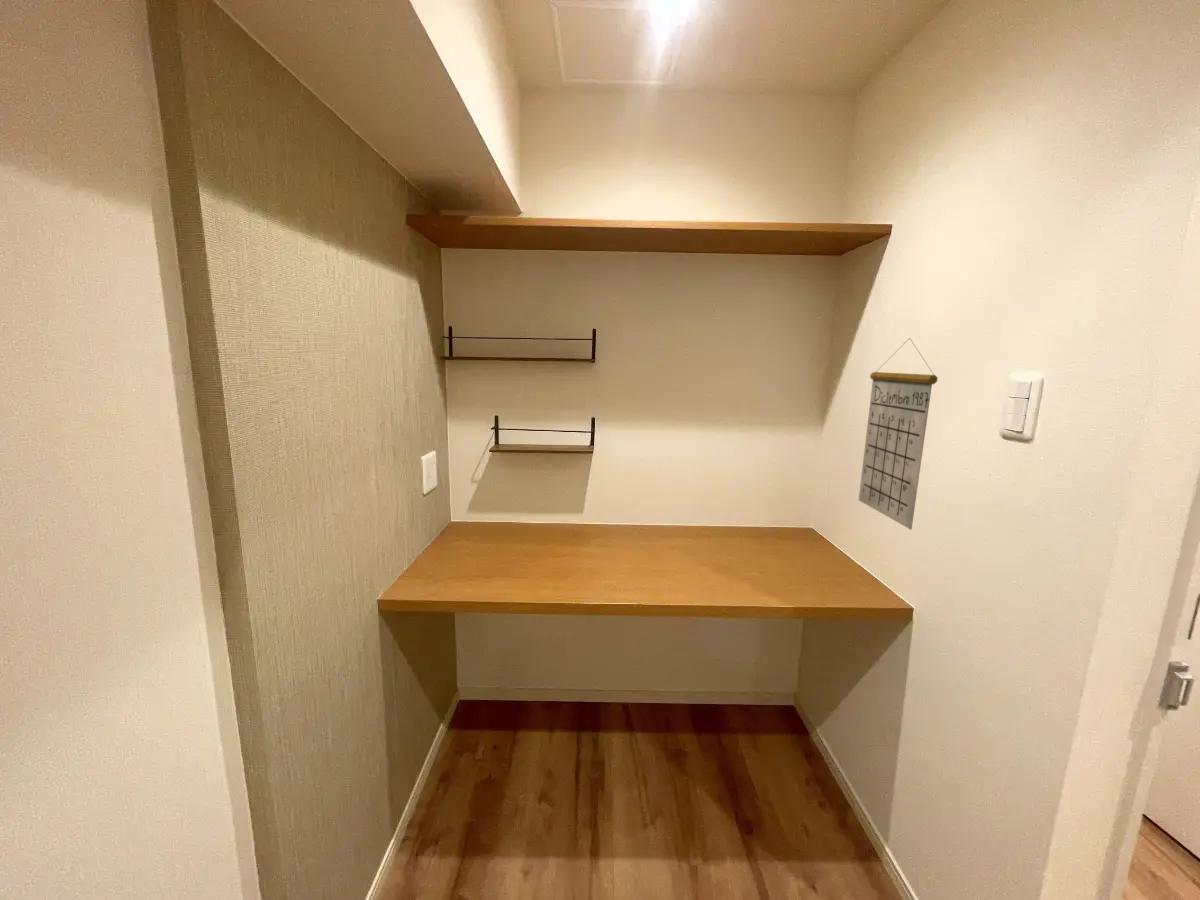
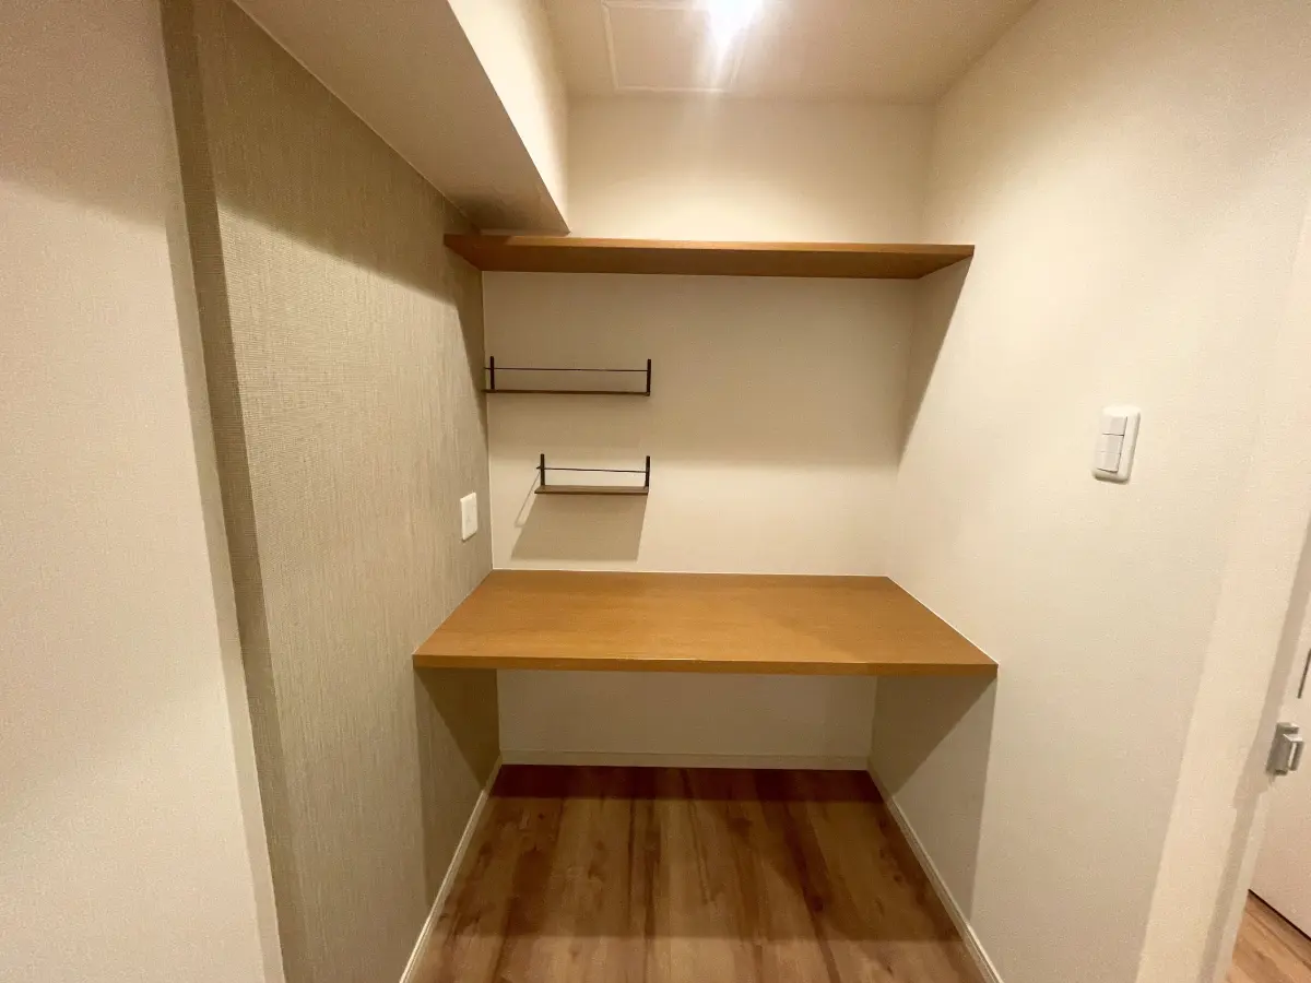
- calendar (894, 428)
